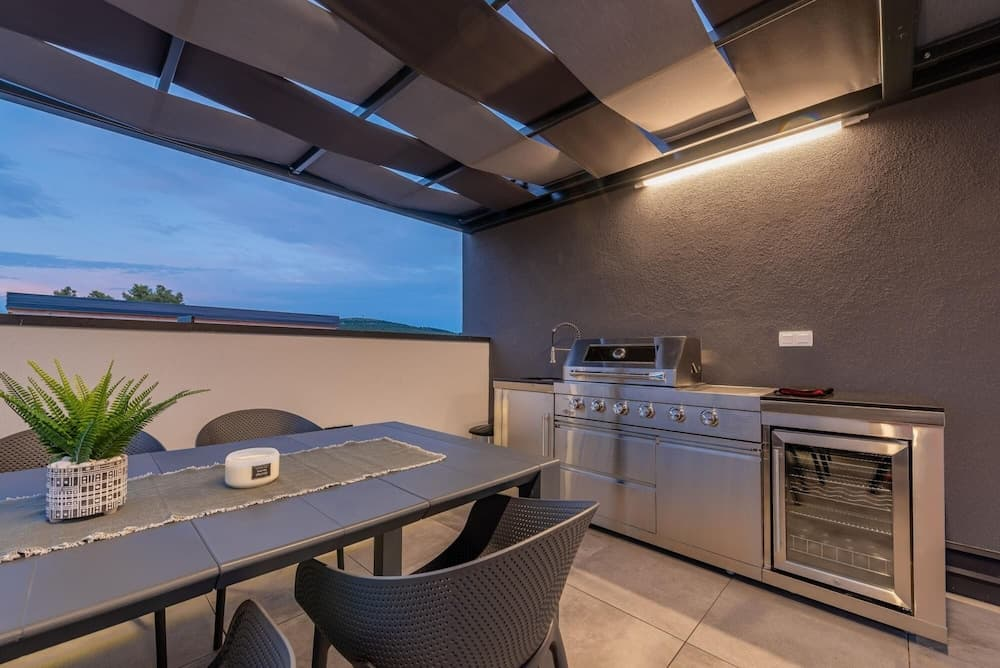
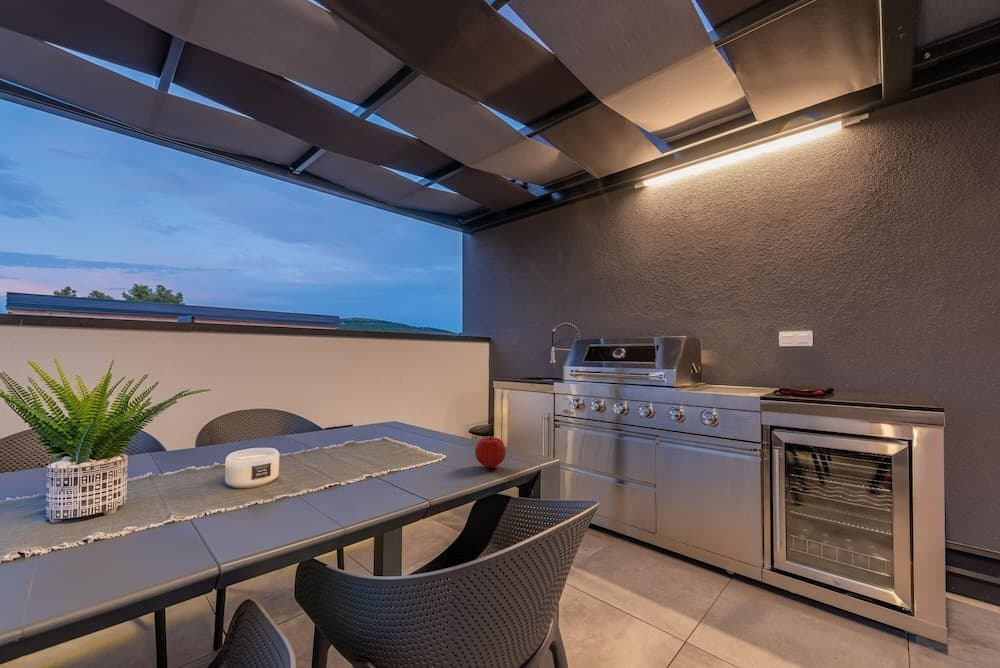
+ fruit (490, 451)
